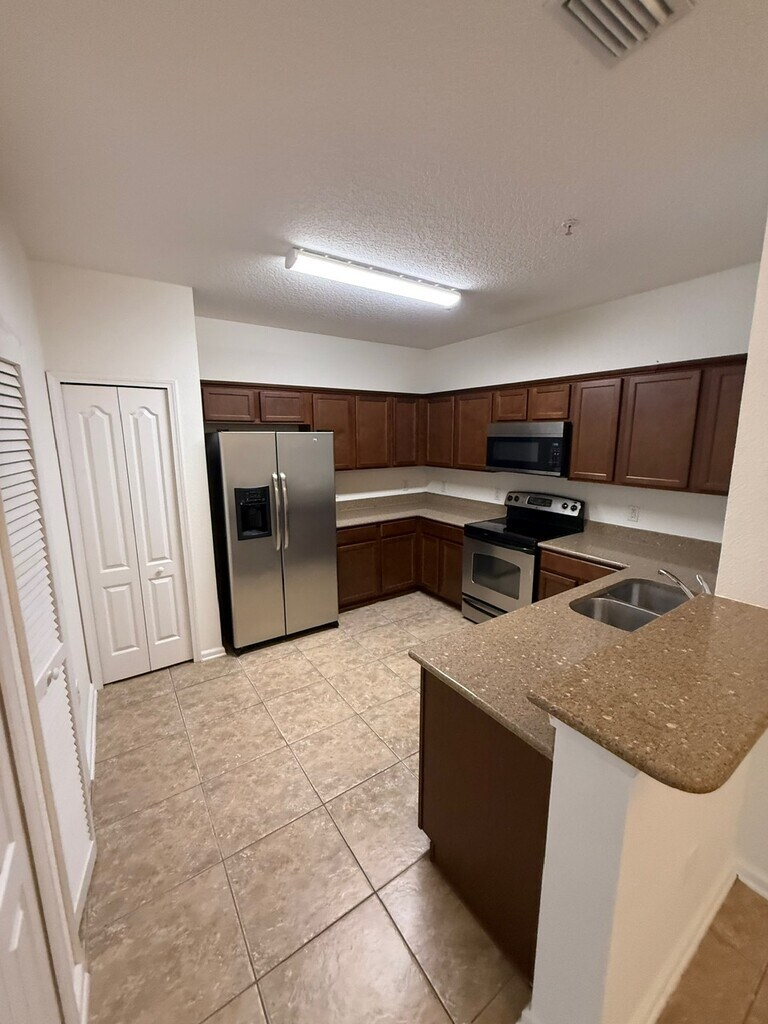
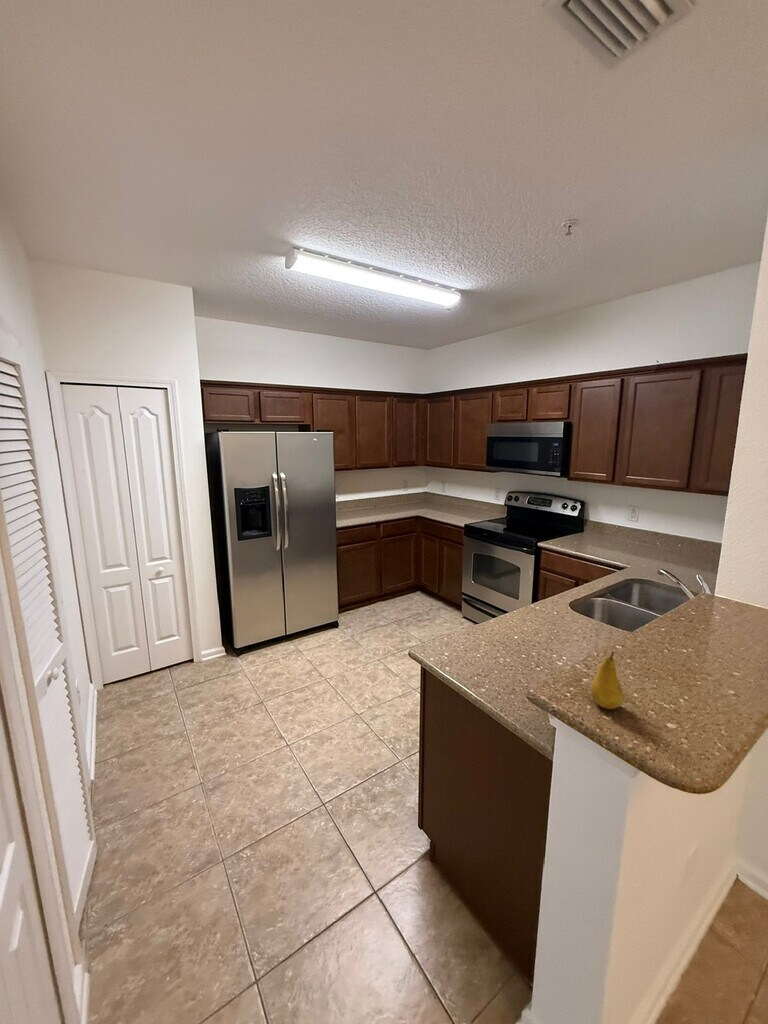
+ fruit (608, 677)
